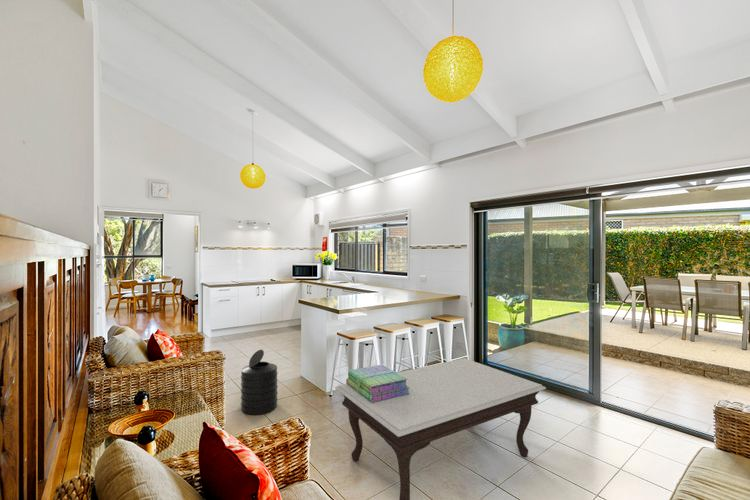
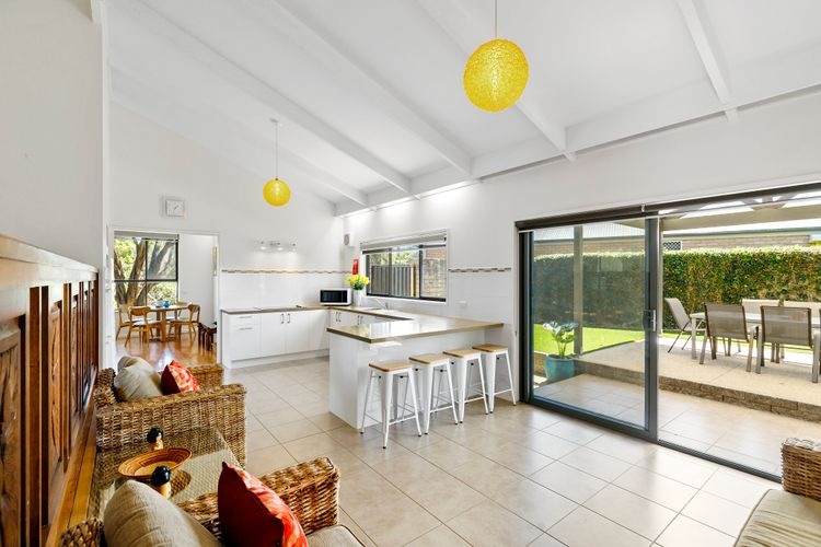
- trash can (259, 378)
- coffee table (440, 421)
- stack of books (376, 381)
